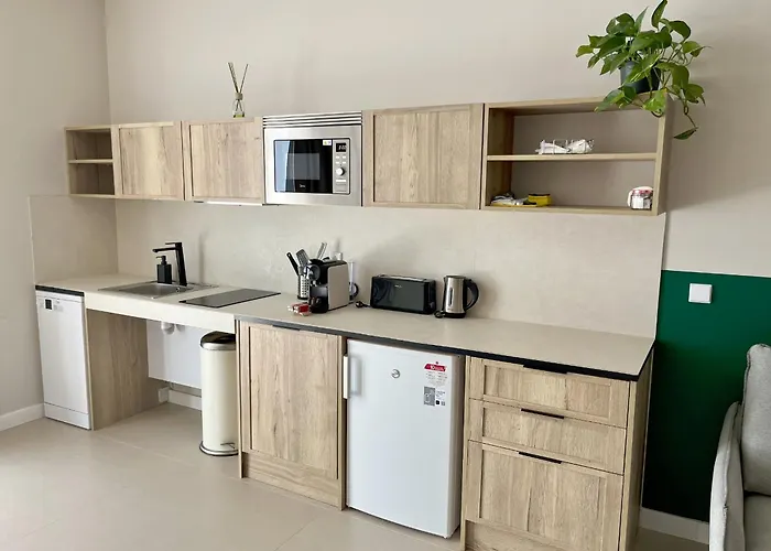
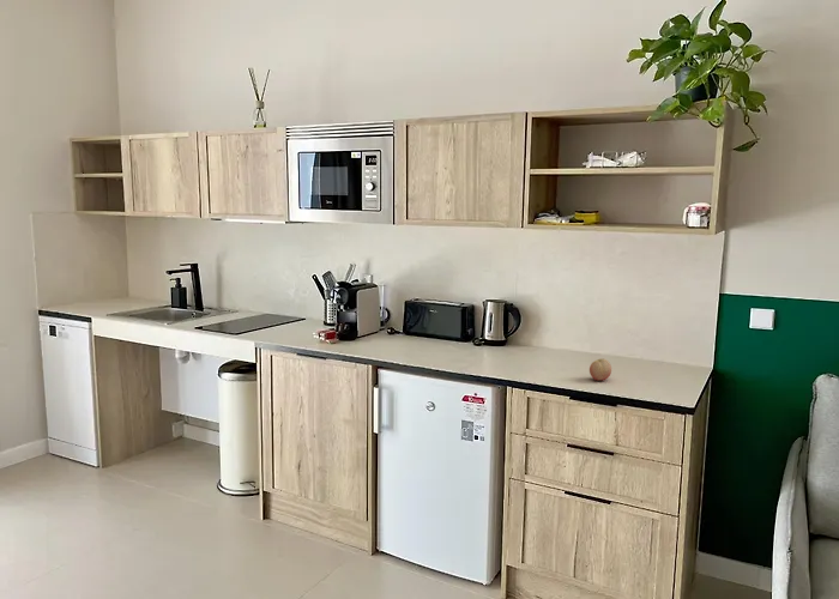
+ fruit (599, 369)
